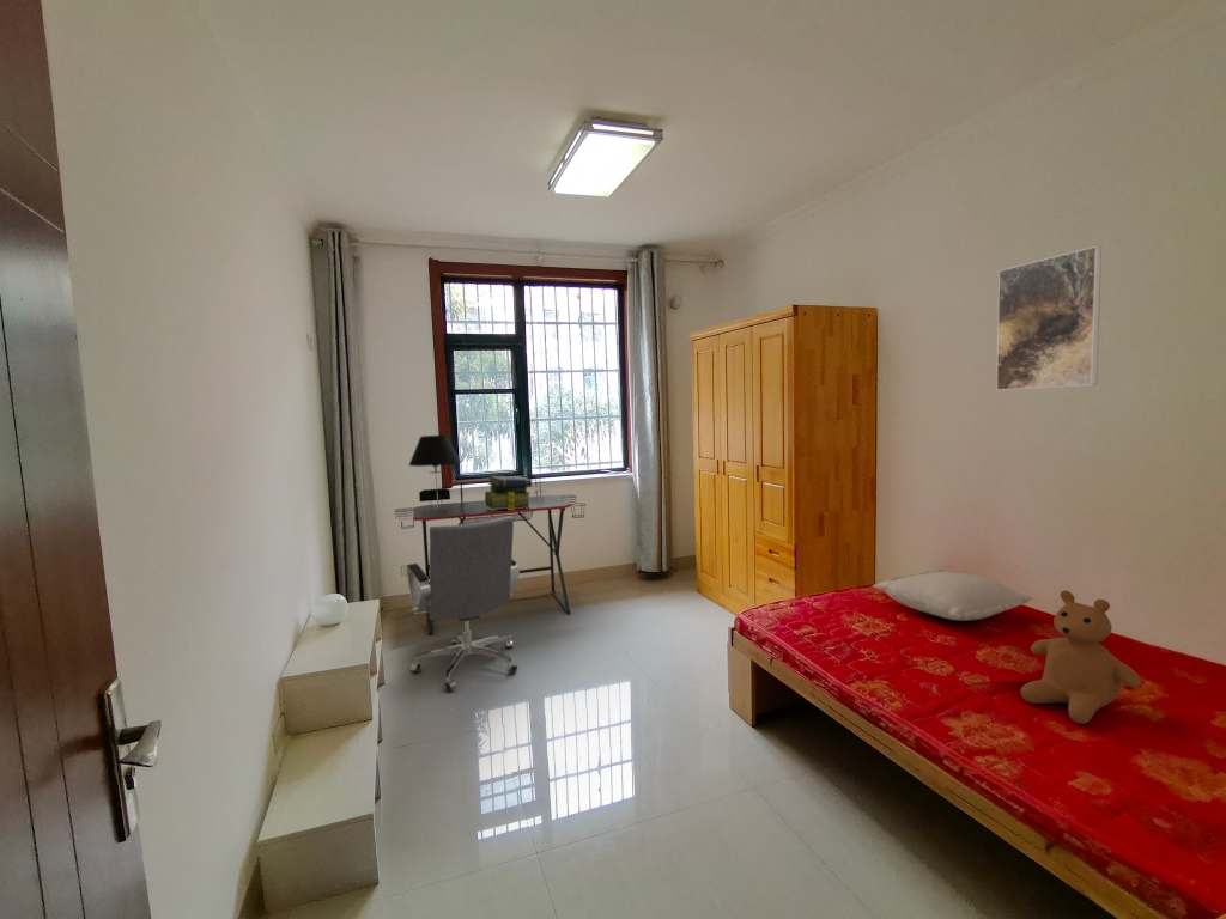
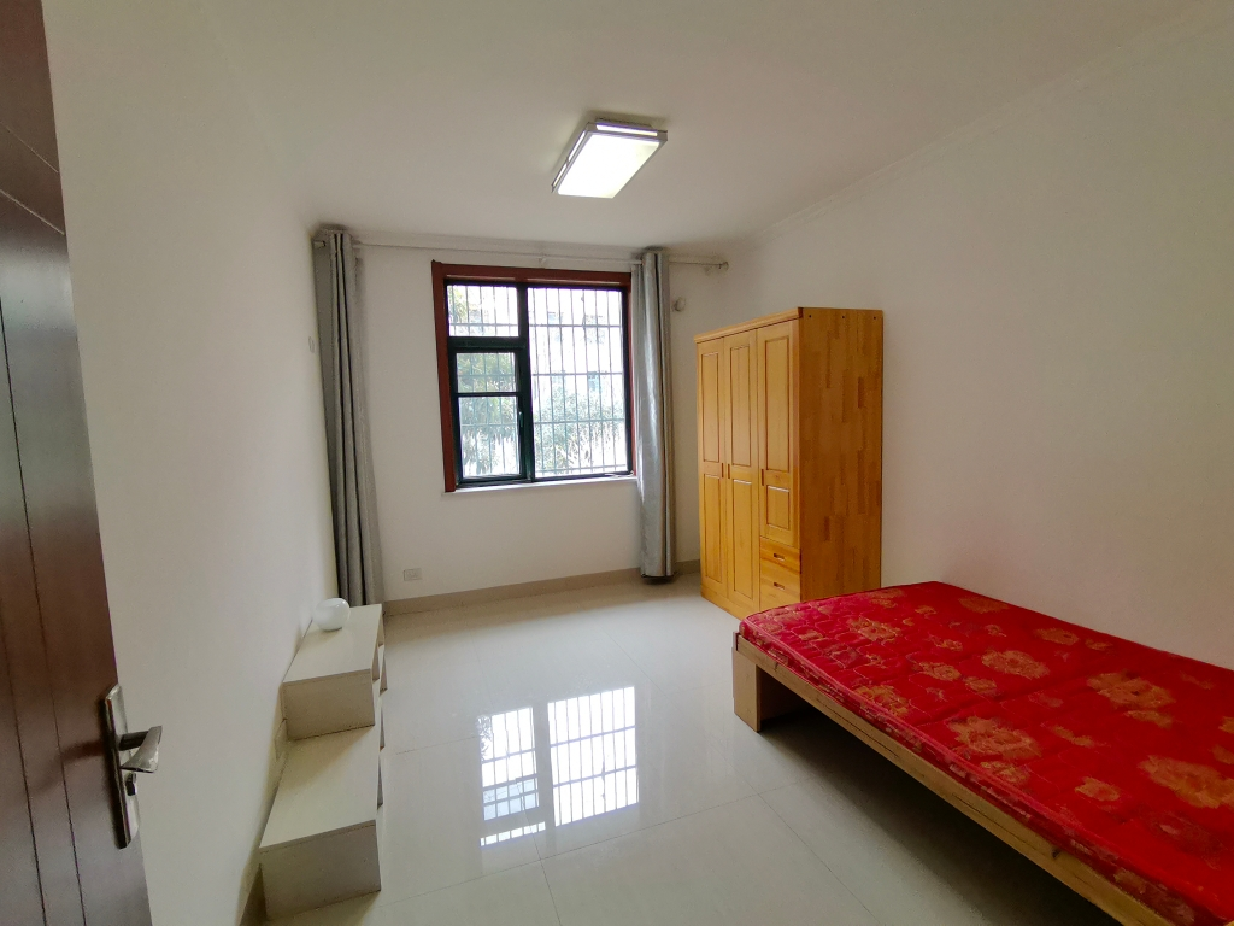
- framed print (1044, 323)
- office chair (462, 590)
- teddy bear (1072, 652)
- desk (485, 521)
- pillow (947, 592)
- table lamp (436, 471)
- stack of books (508, 491)
